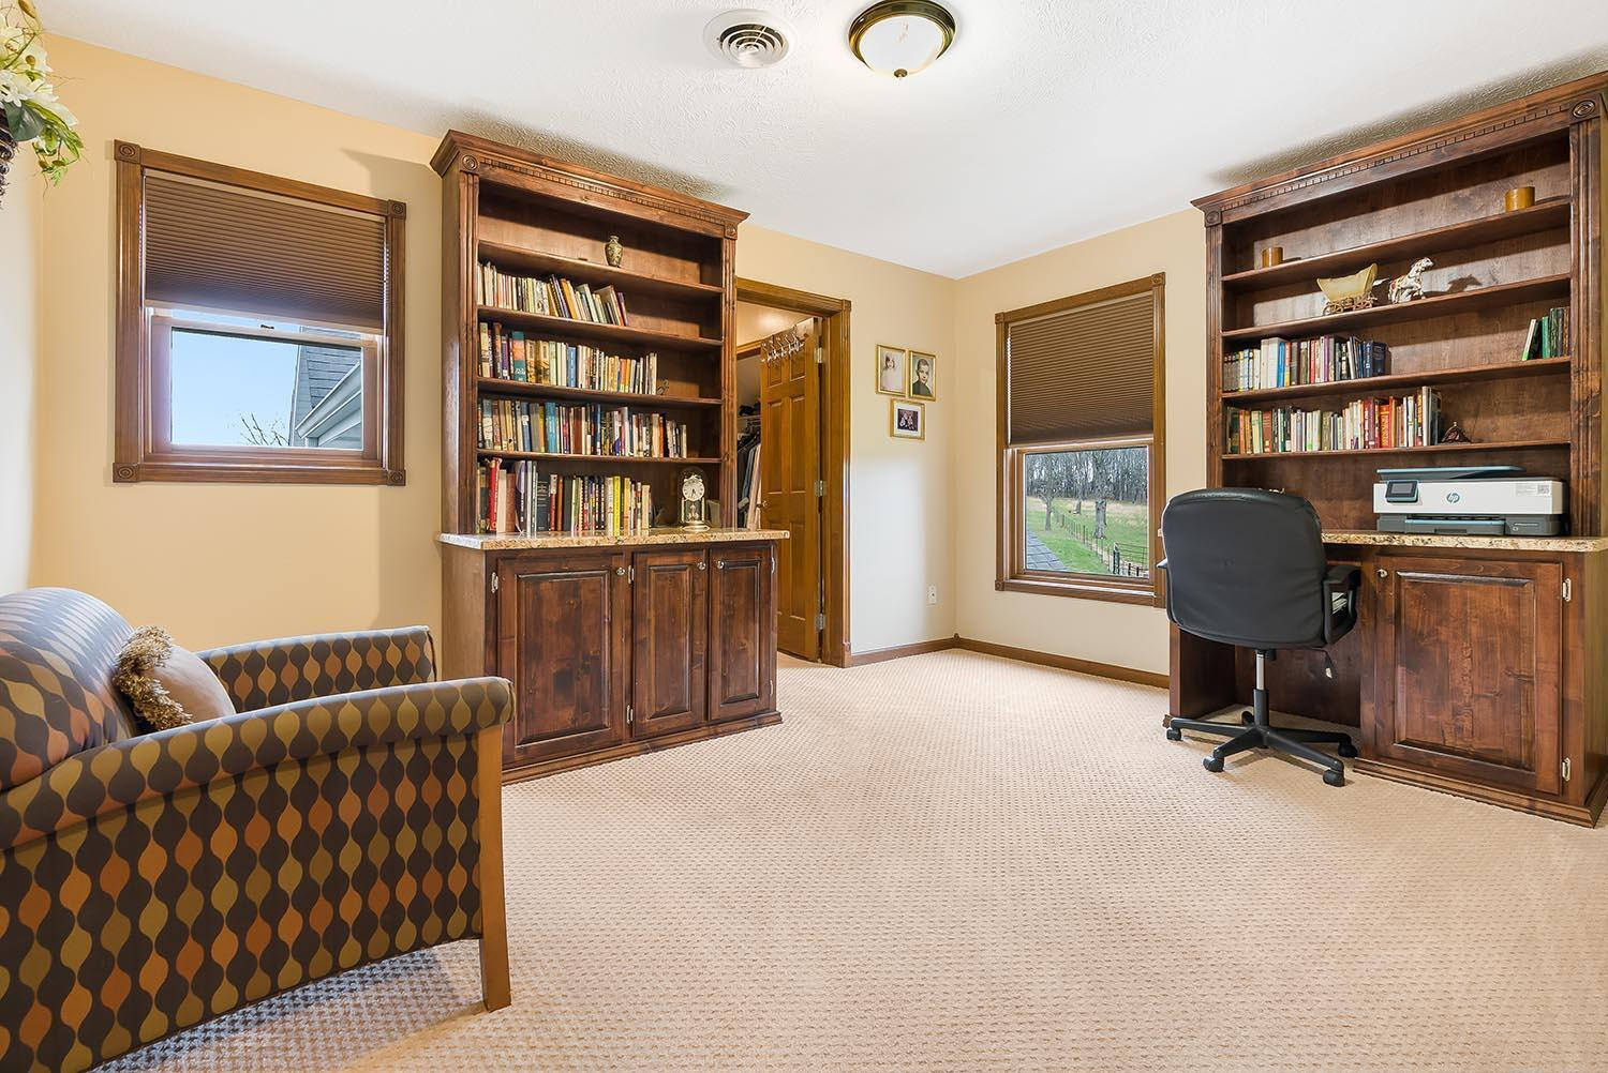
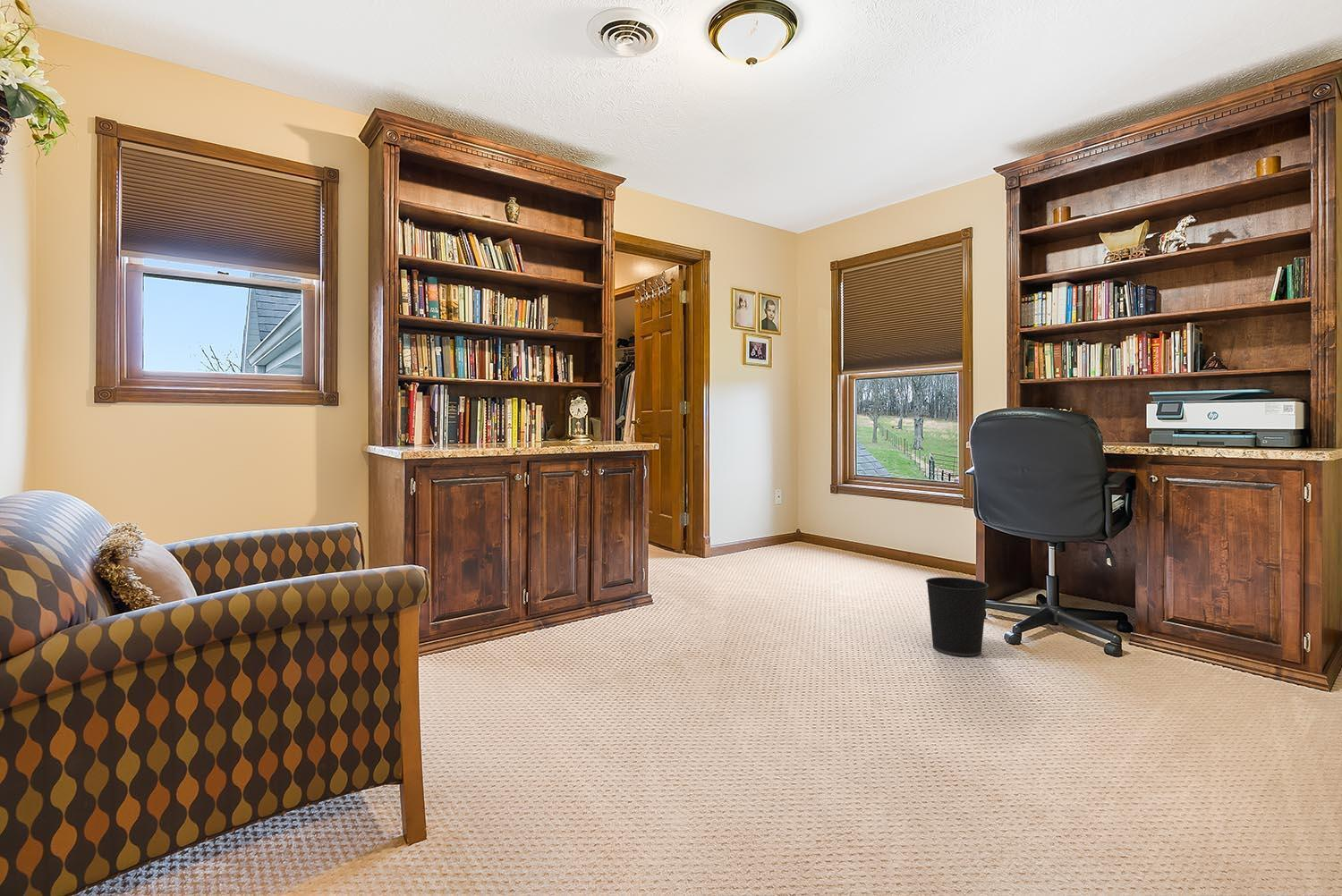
+ wastebasket (956, 615)
